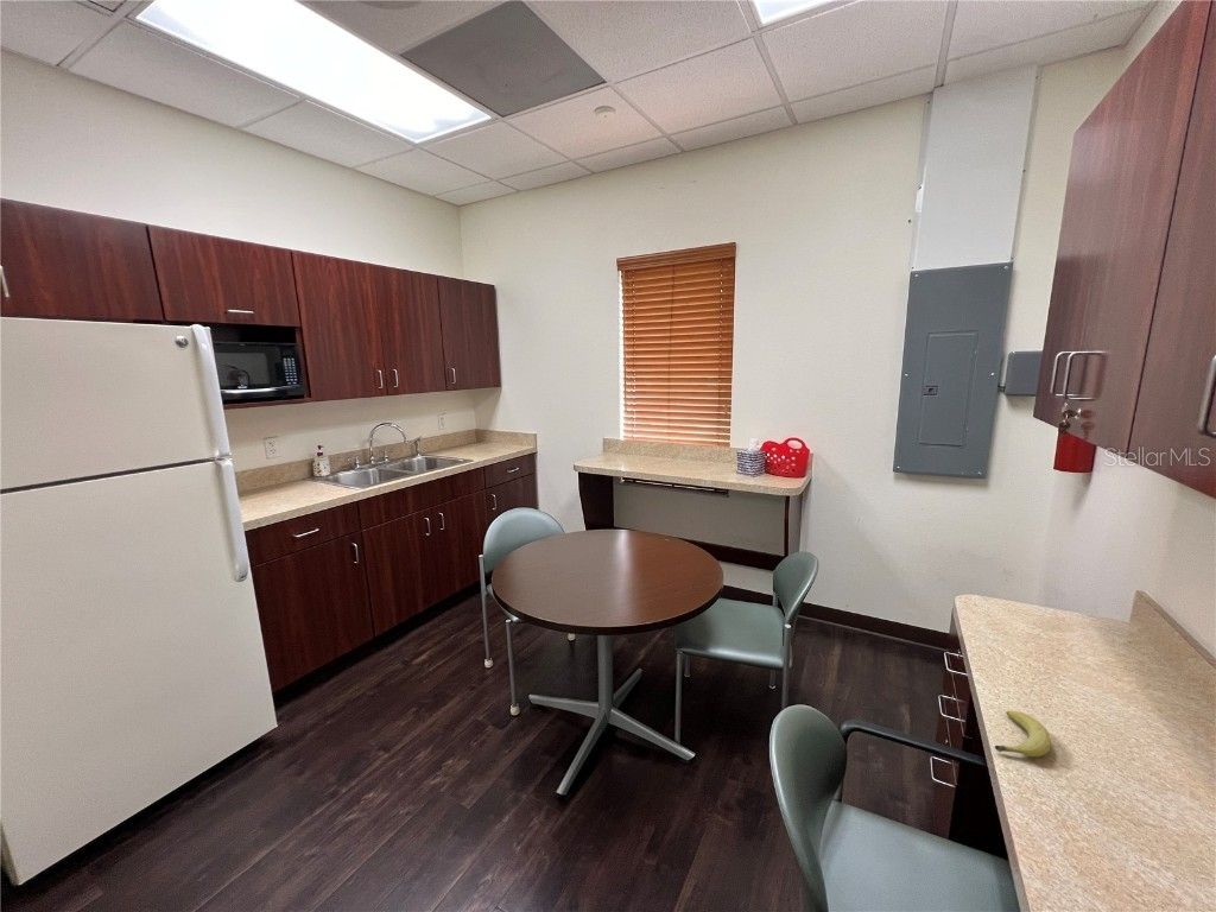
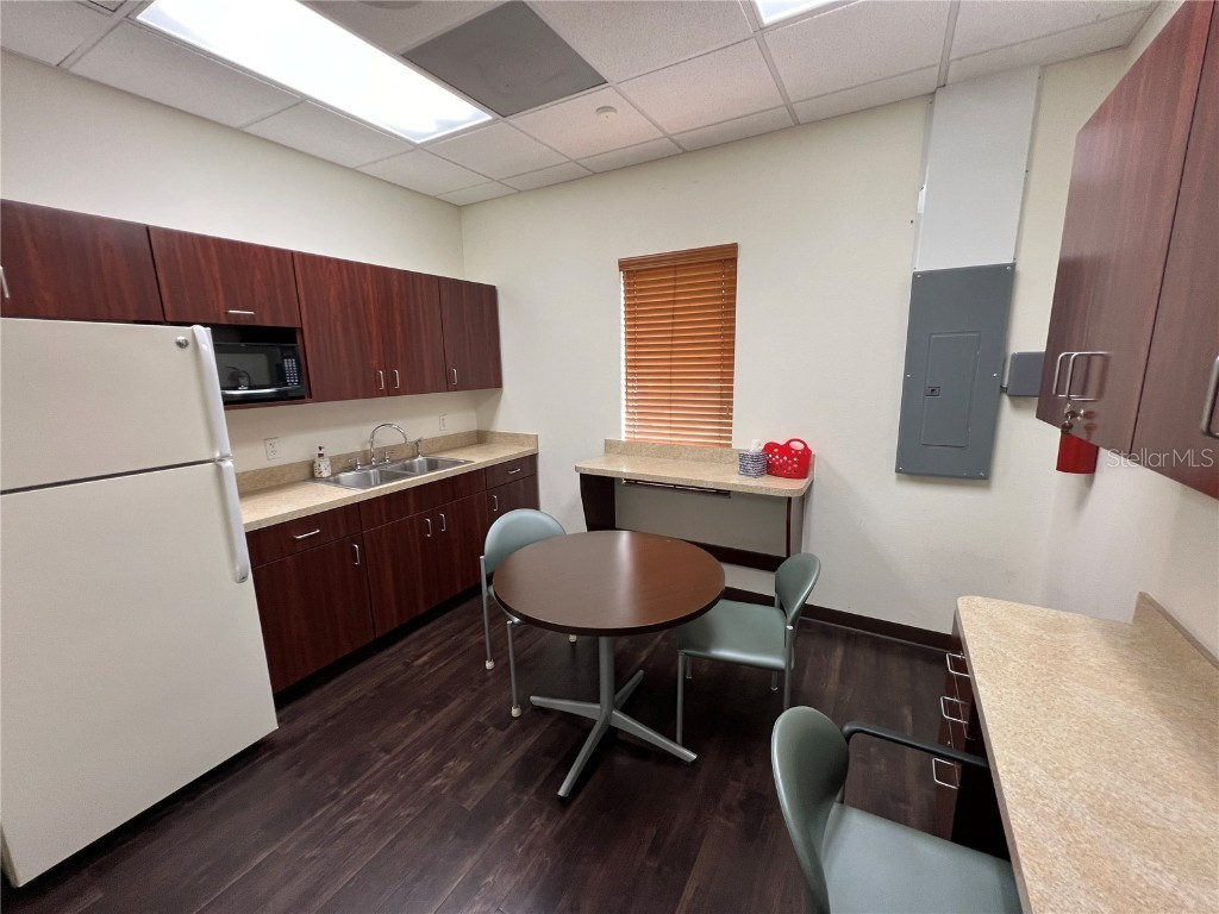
- fruit (1026, 730)
